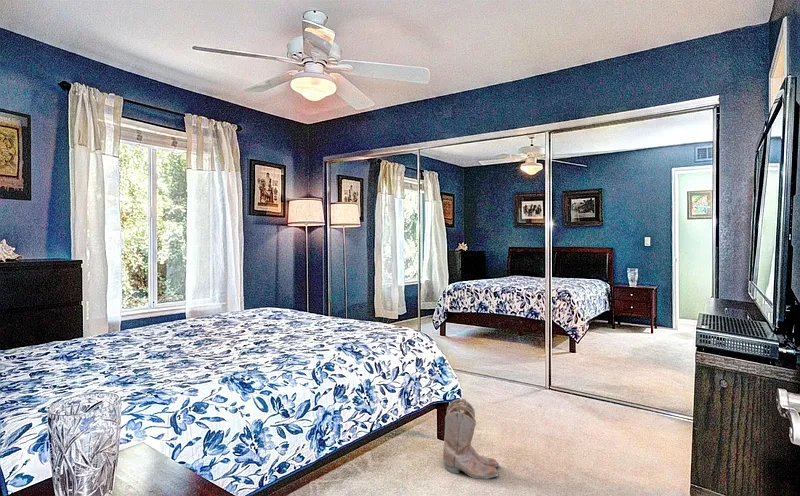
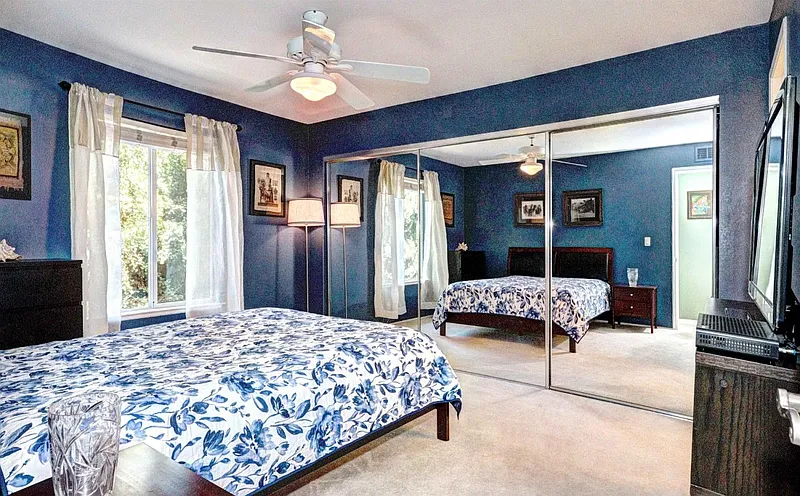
- boots (471, 435)
